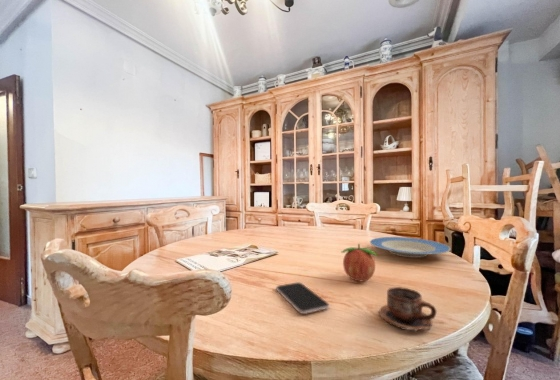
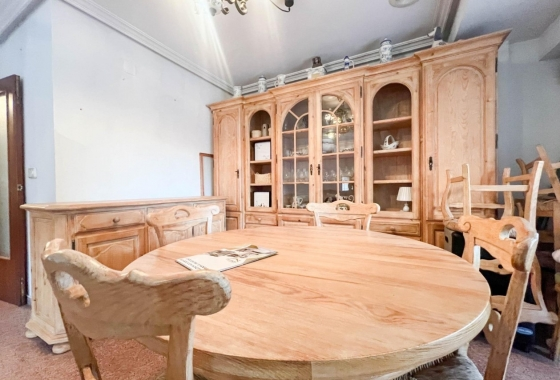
- fruit (359, 261)
- smartphone (300, 296)
- cup (406, 306)
- plate (407, 248)
